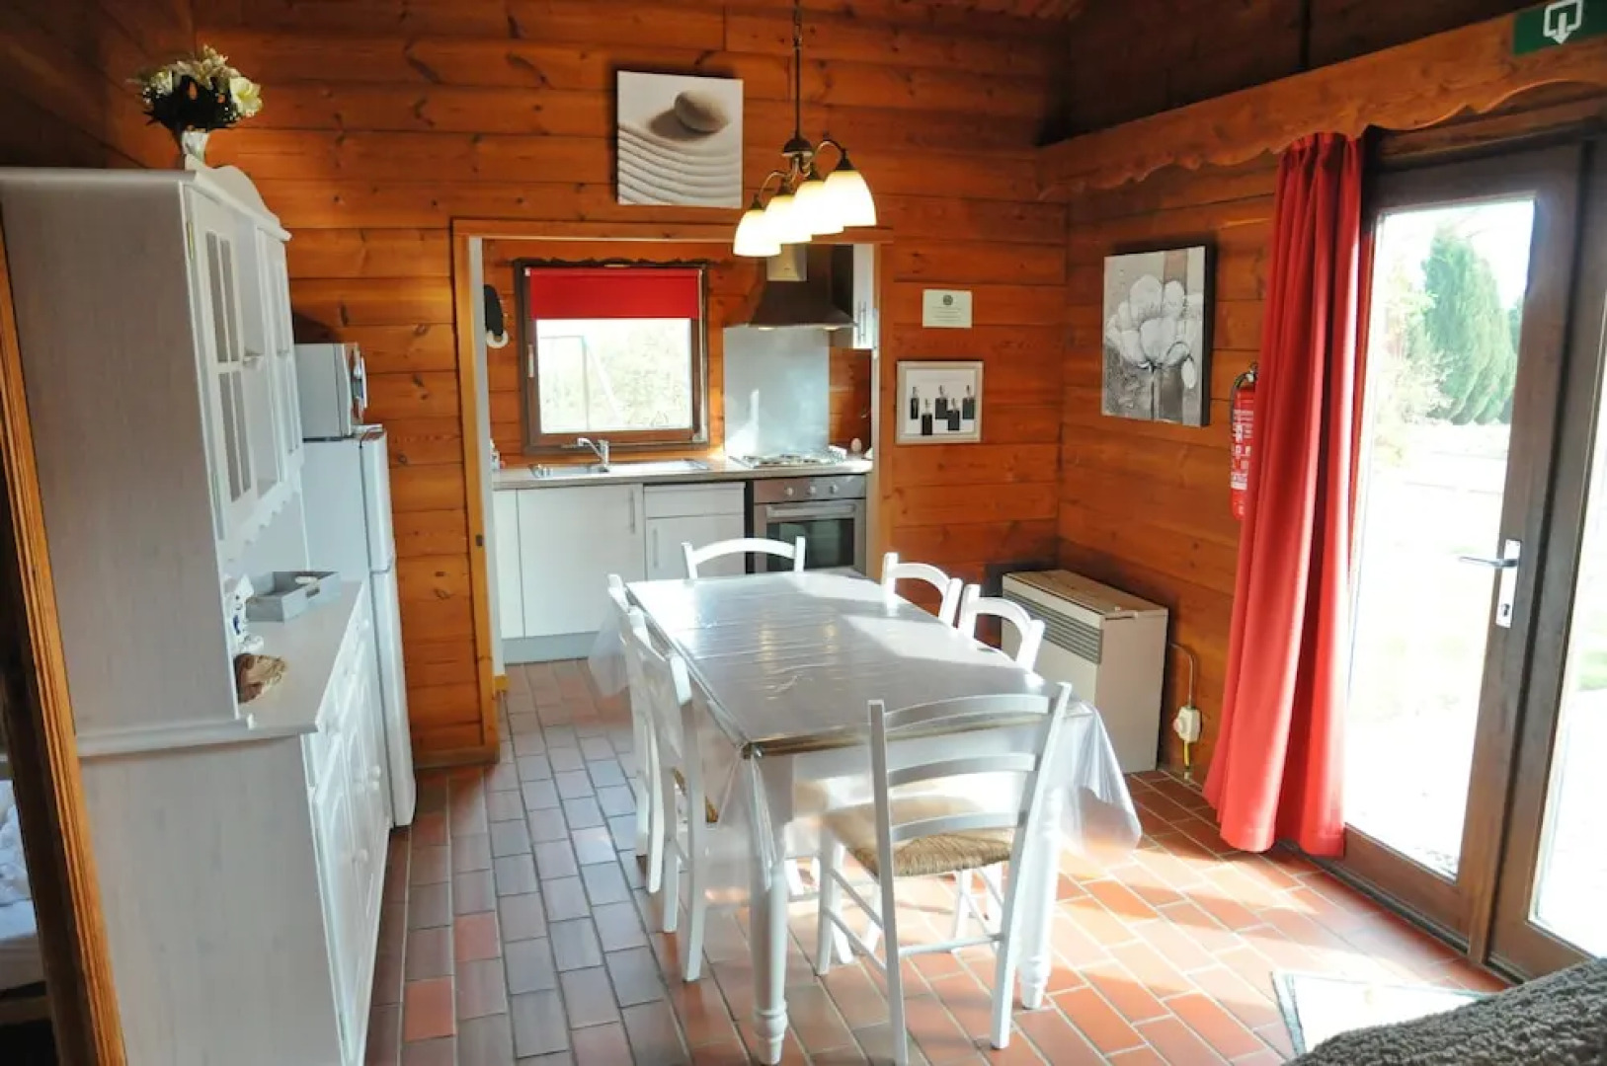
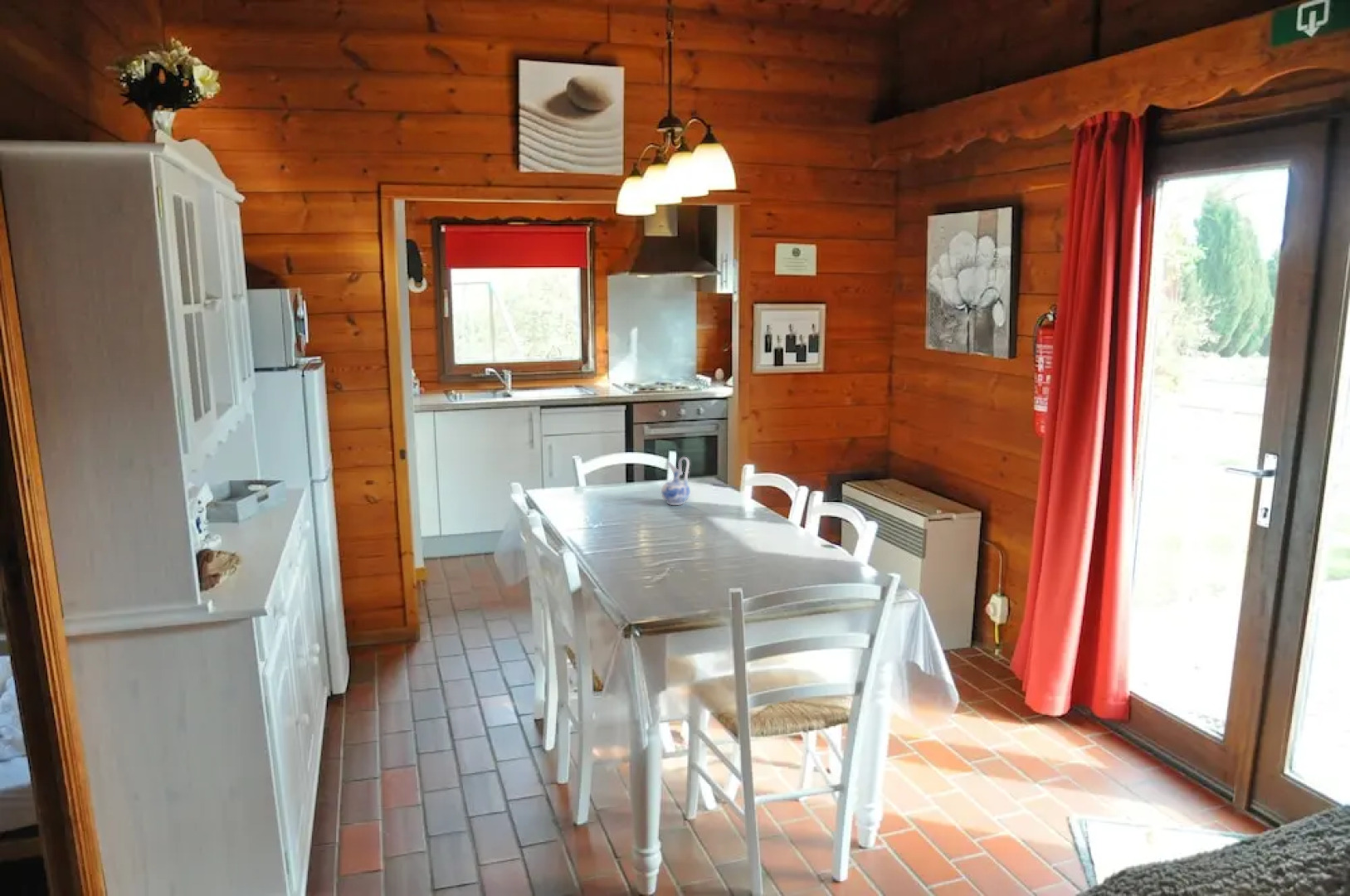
+ ceramic pitcher (675, 480)
